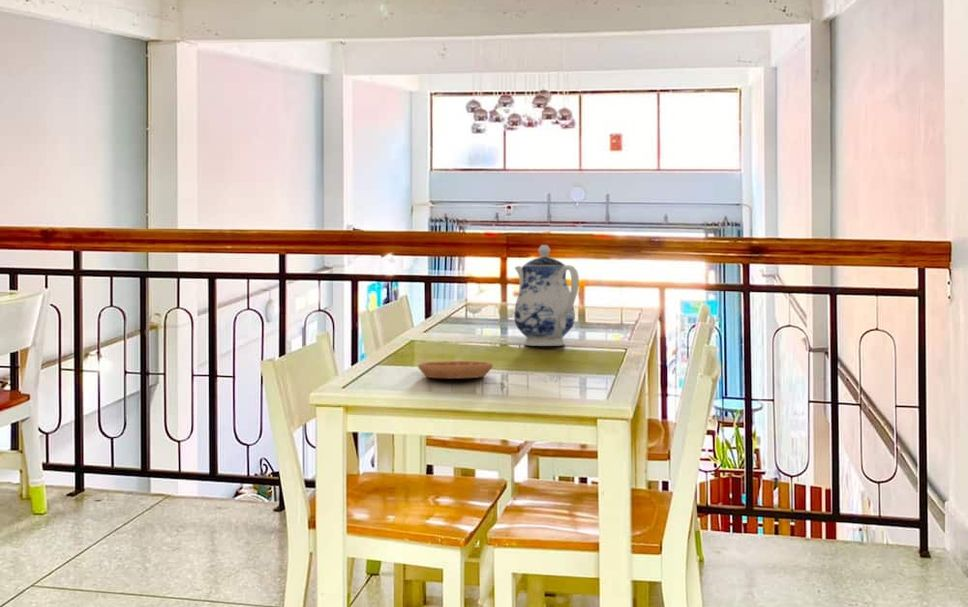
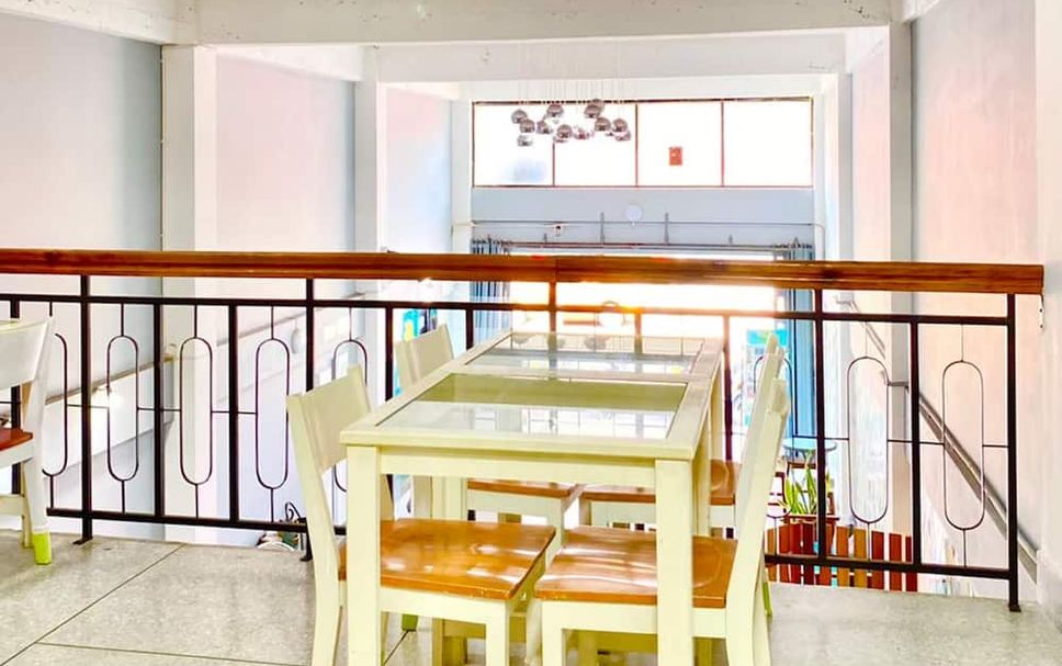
- saucer (455, 369)
- teapot (544, 294)
